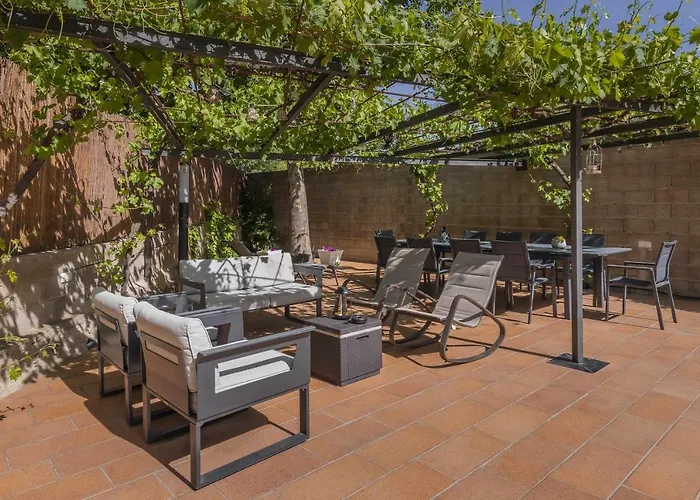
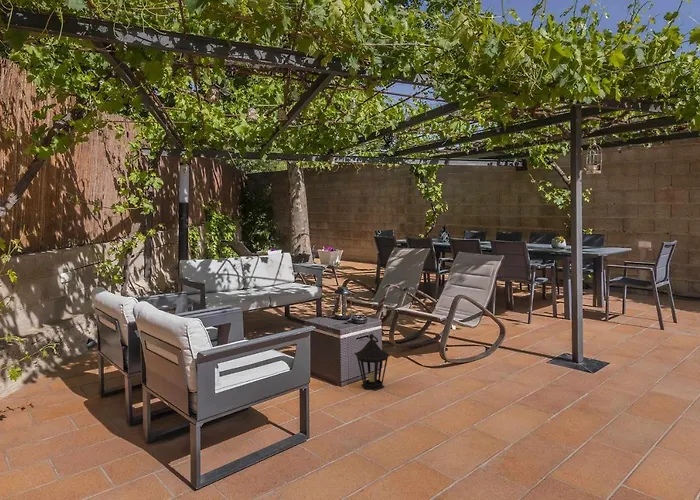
+ lantern (372, 360)
